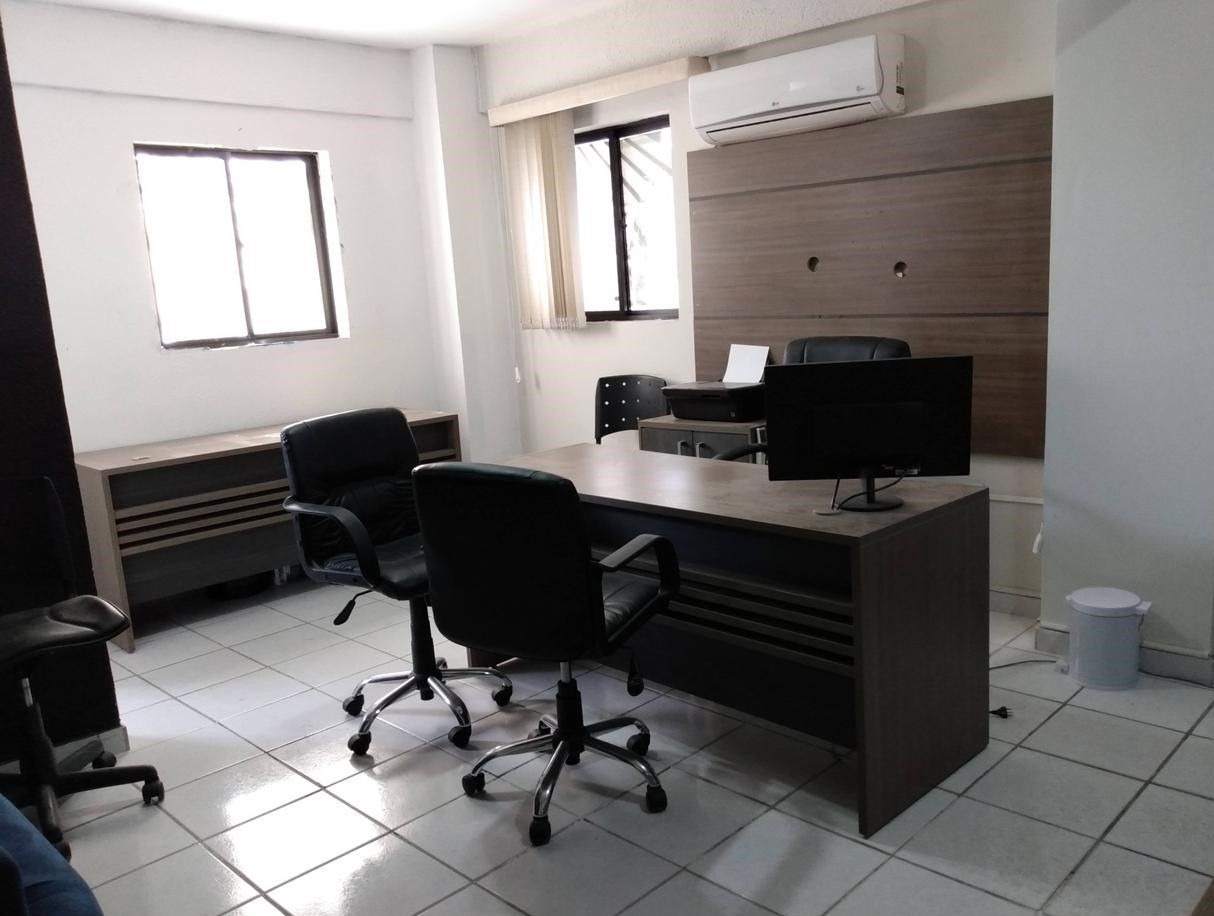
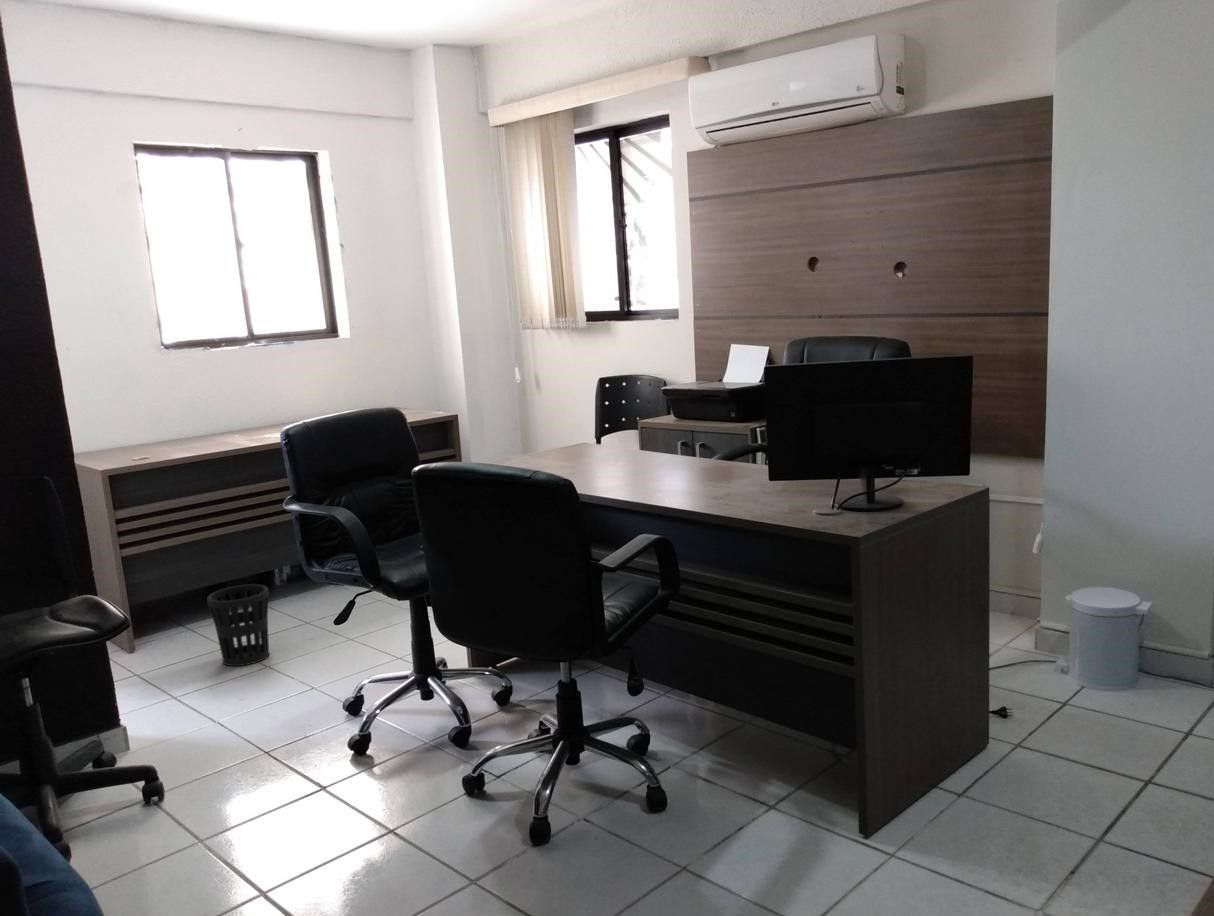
+ wastebasket (242, 625)
